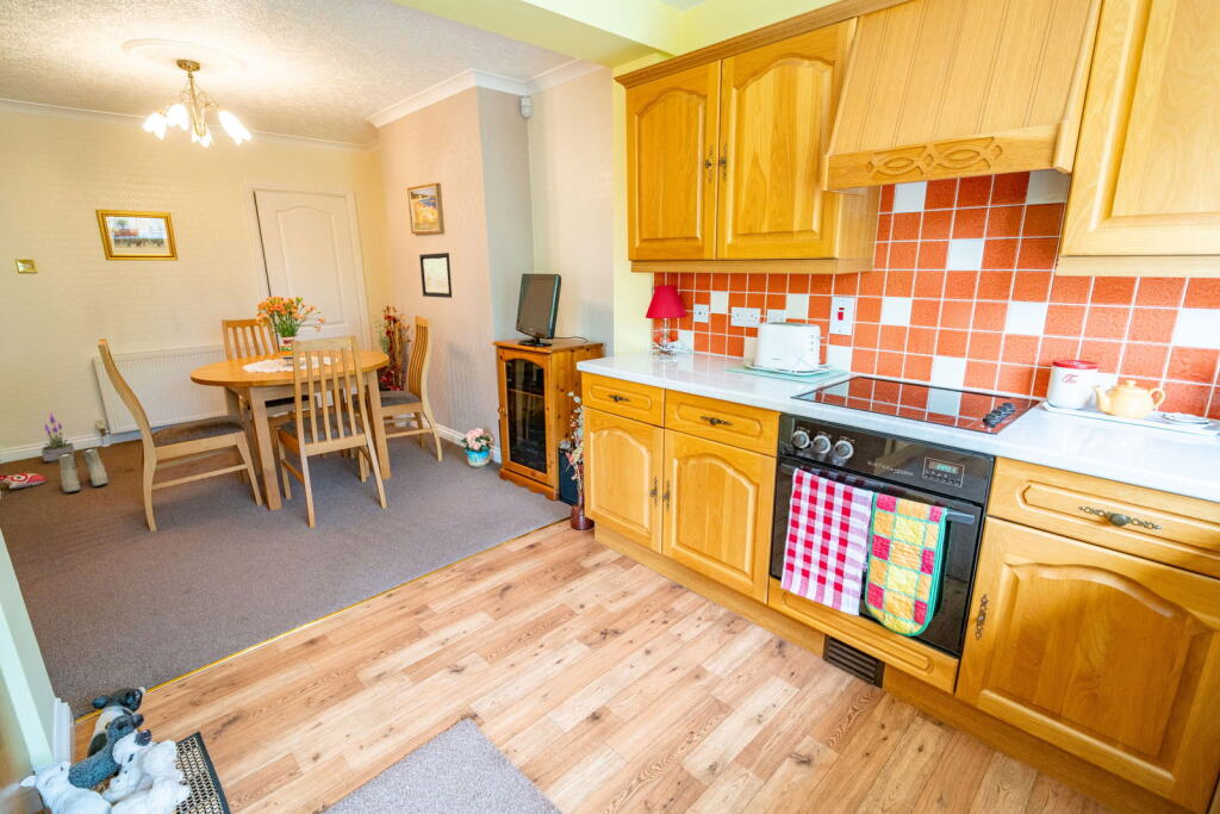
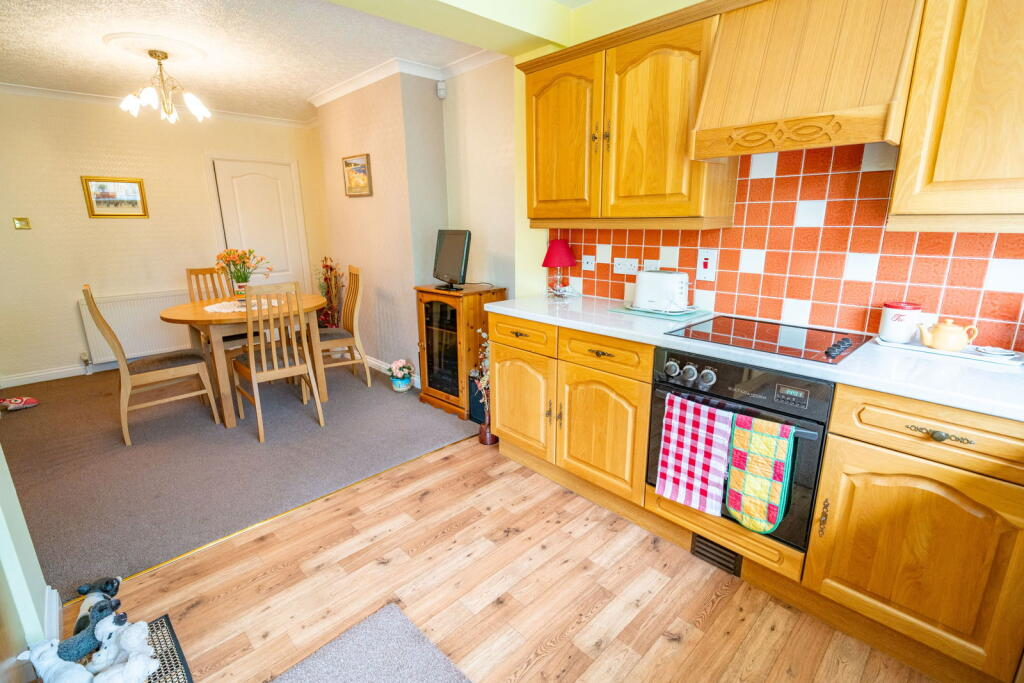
- boots (85, 466)
- wall art (435, 275)
- potted plant (55, 435)
